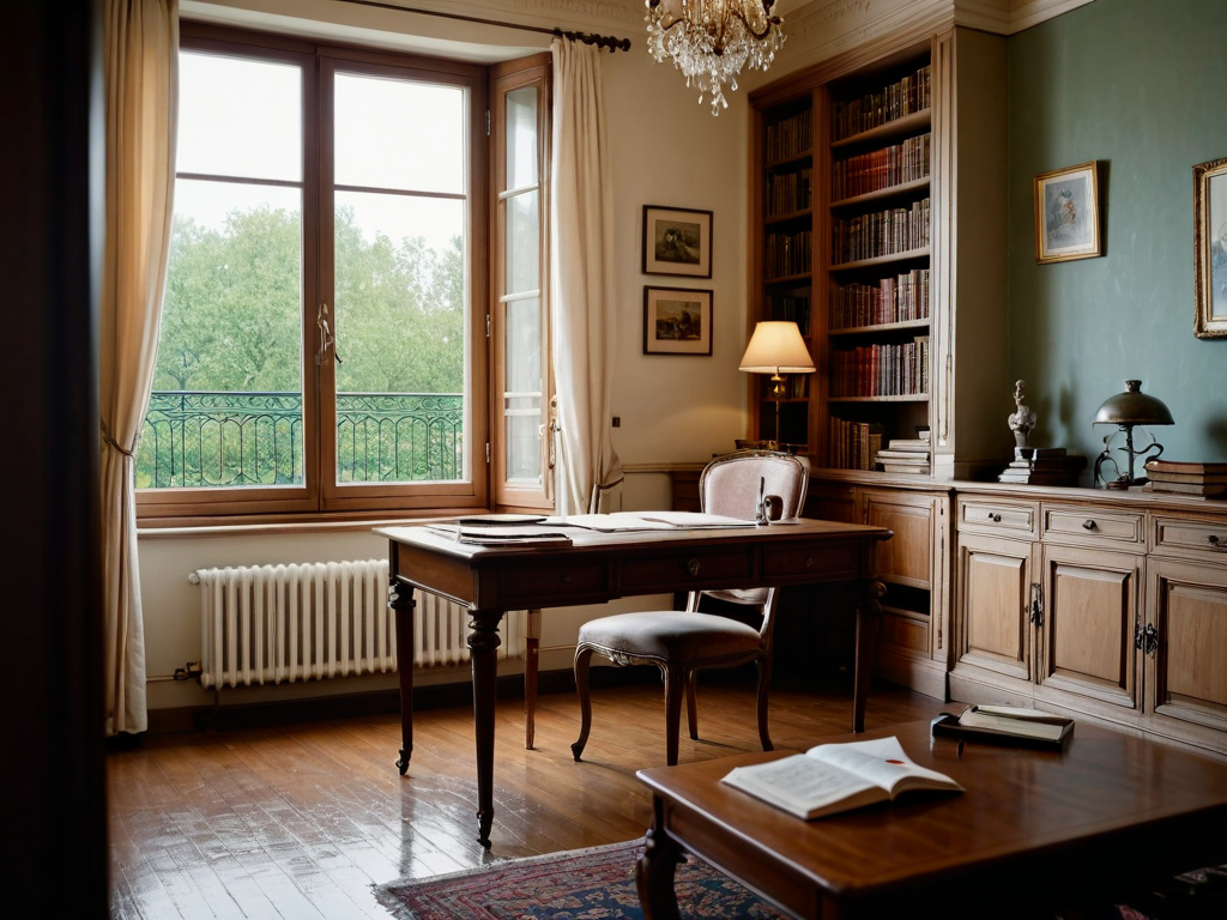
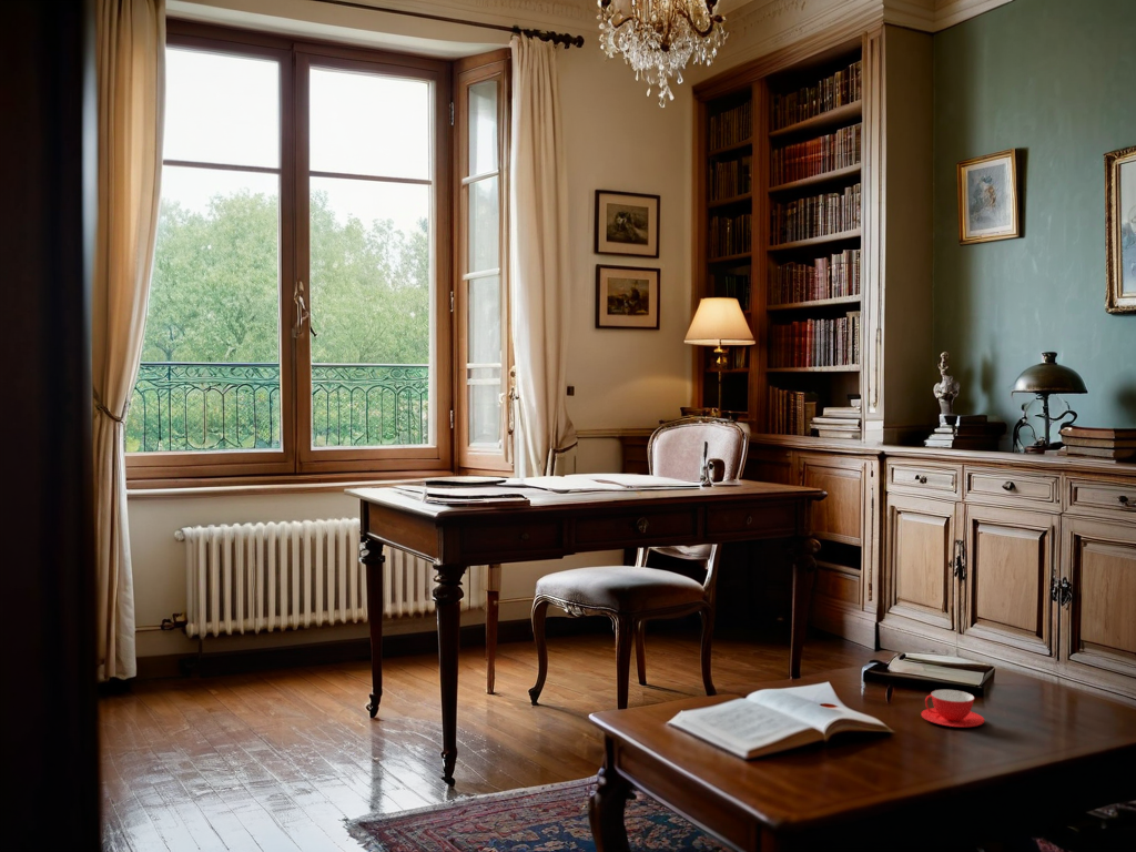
+ teacup (952, 708)
